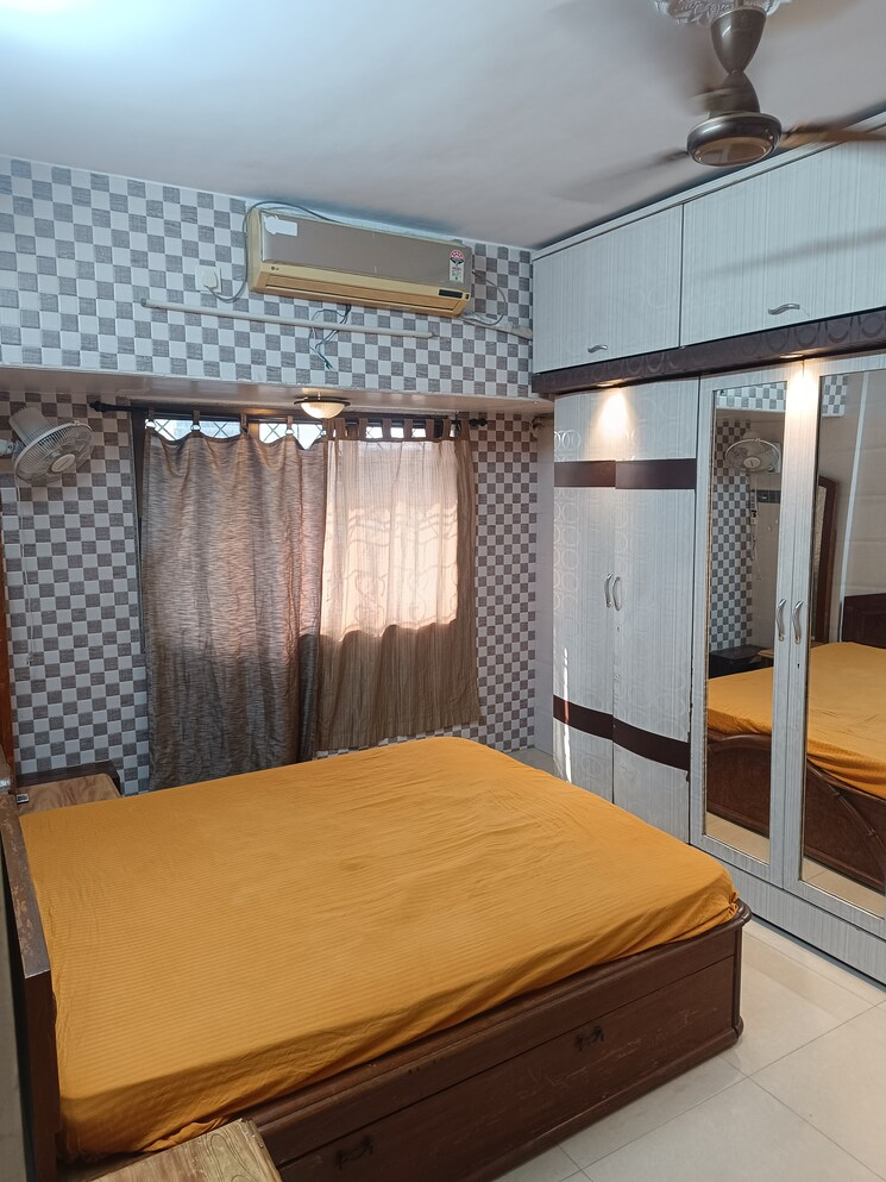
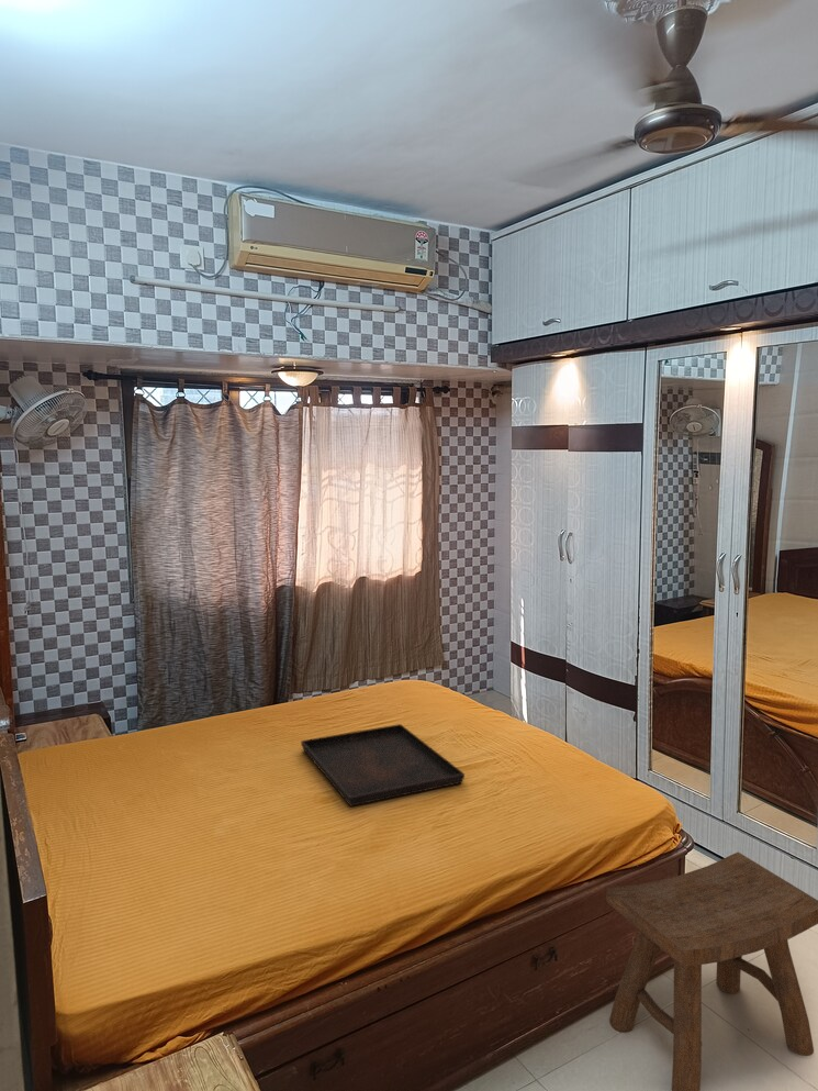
+ stool (710, 962)
+ serving tray (378, 760)
